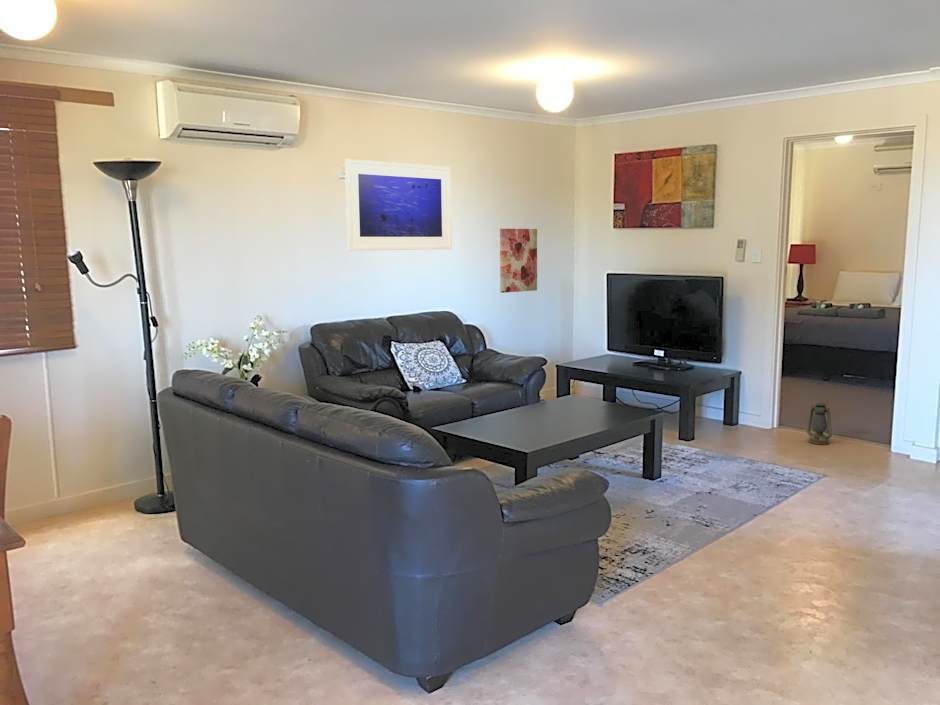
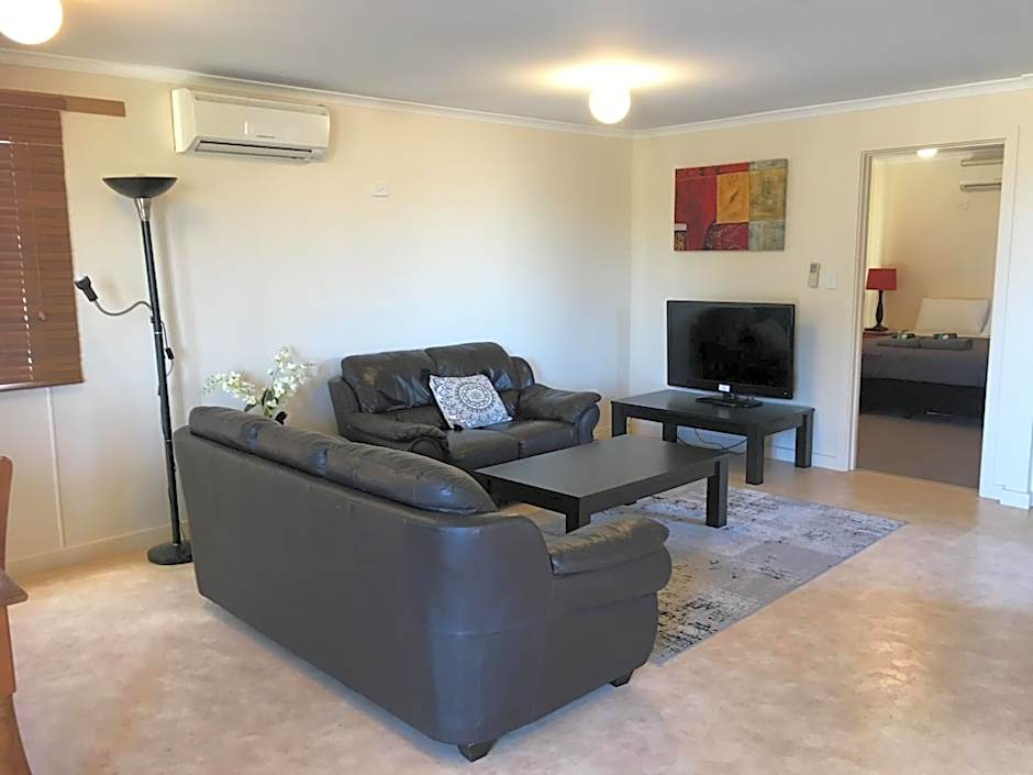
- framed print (401, 206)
- wall art (518, 260)
- lantern (819, 420)
